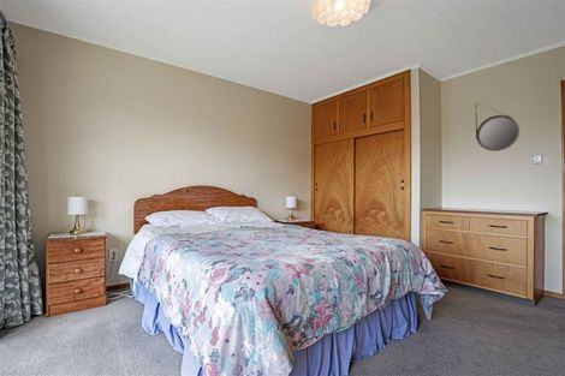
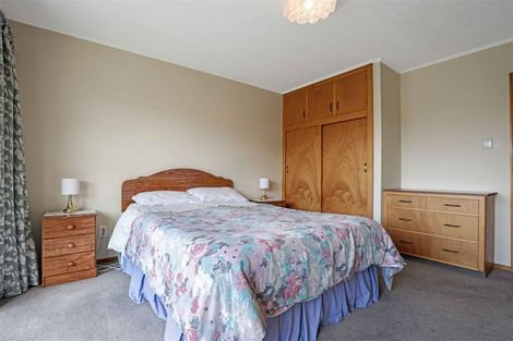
- home mirror (495, 125)
